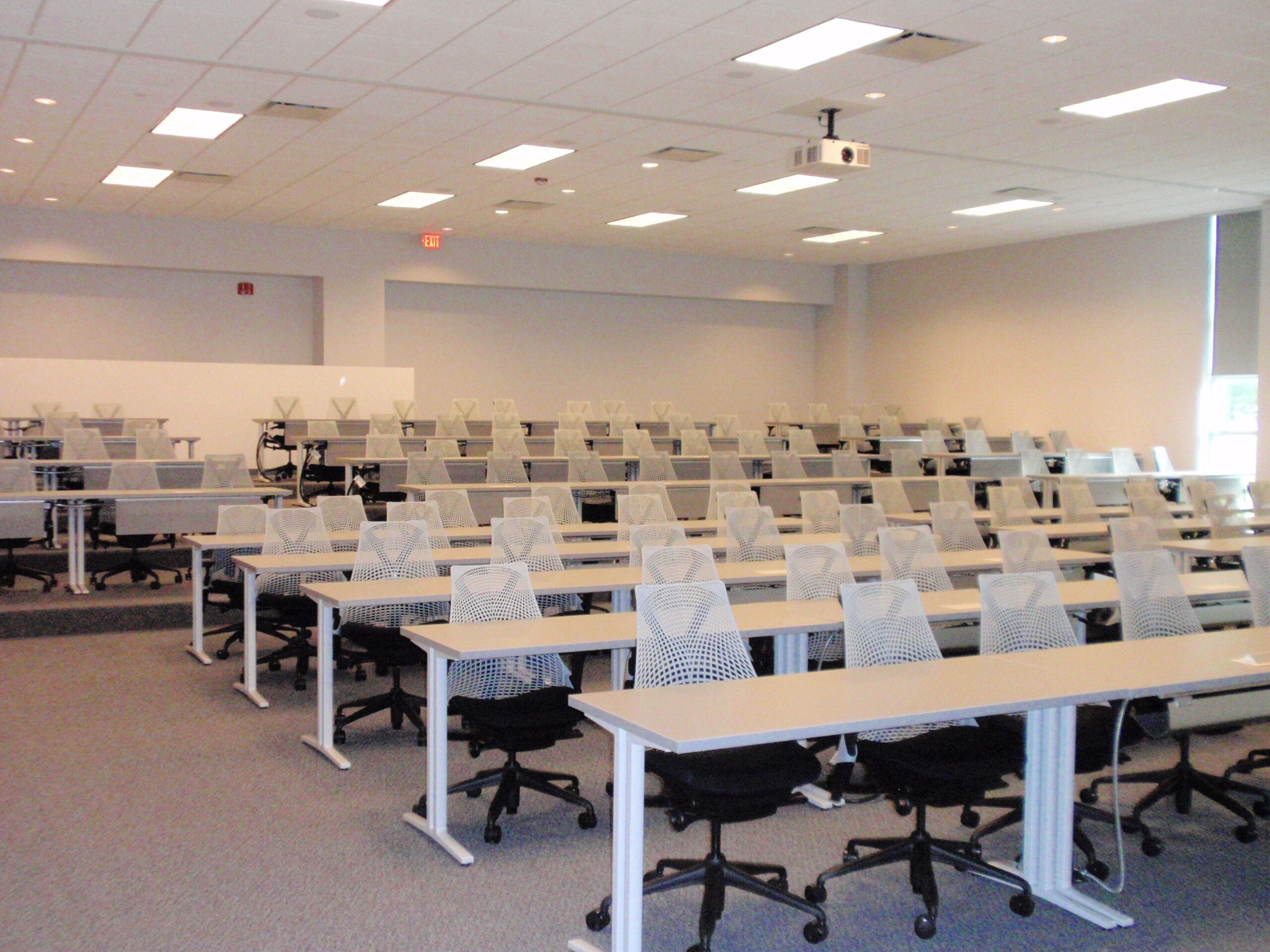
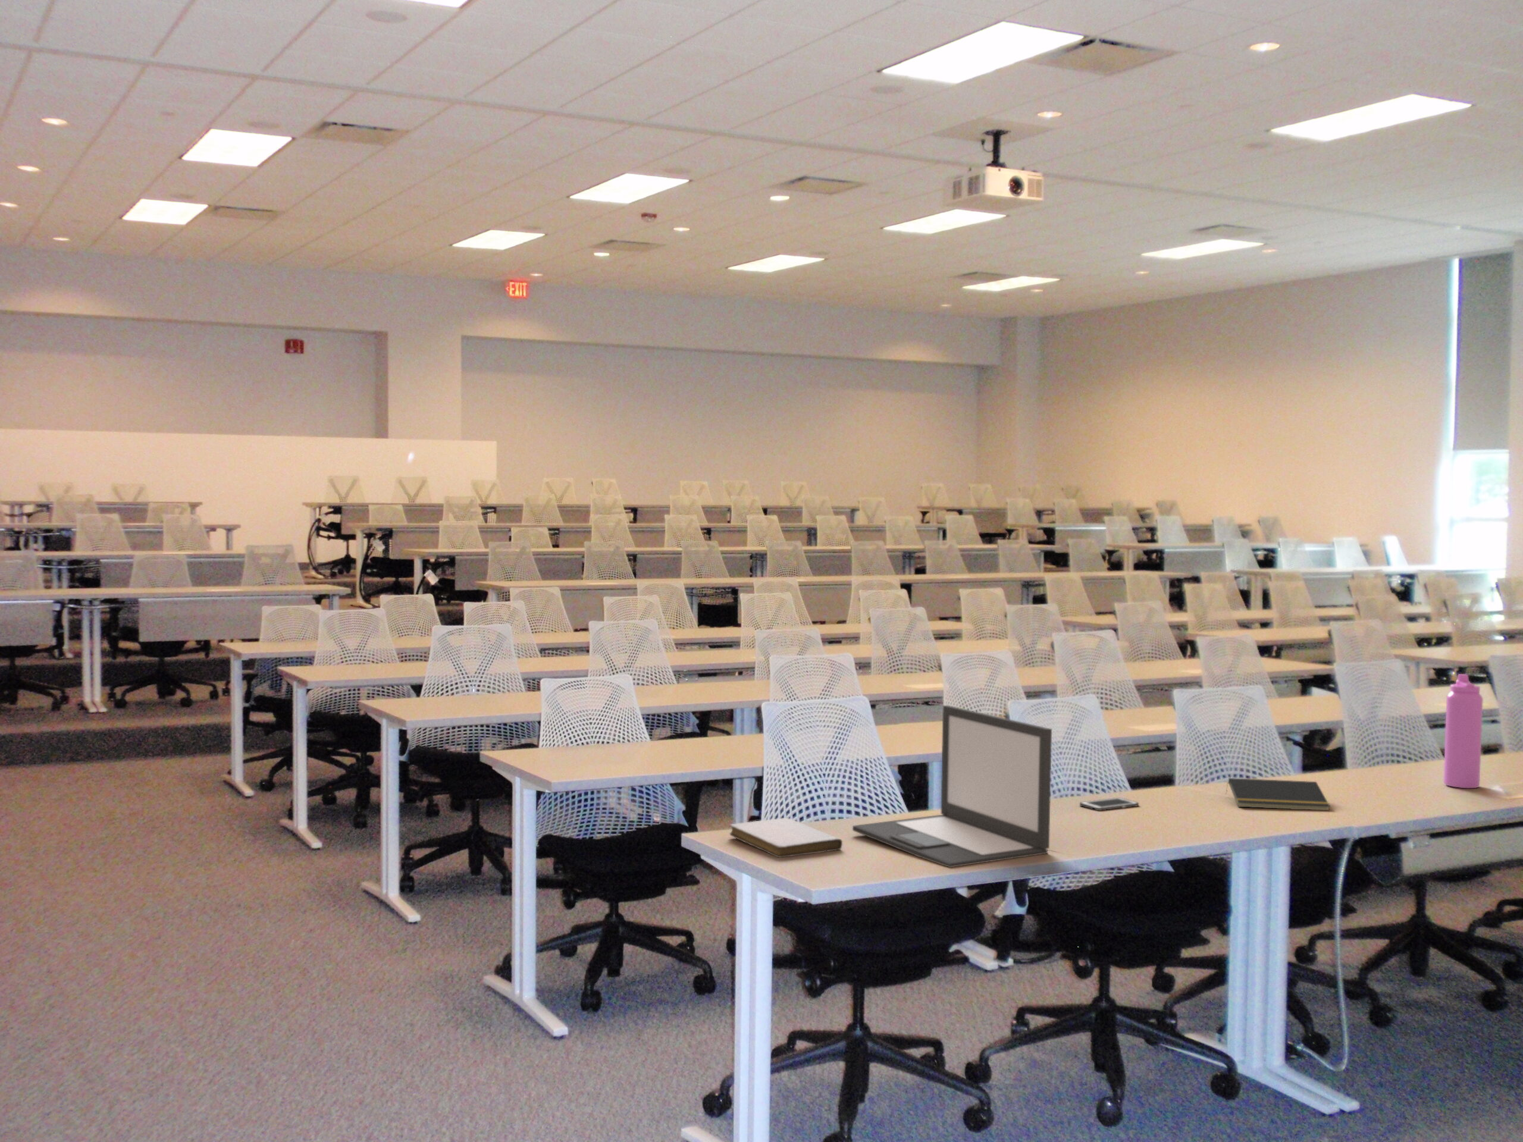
+ laptop (949, 782)
+ notebook (784, 836)
+ cell phone (1109, 804)
+ water bottle (1463, 731)
+ notepad (1277, 794)
